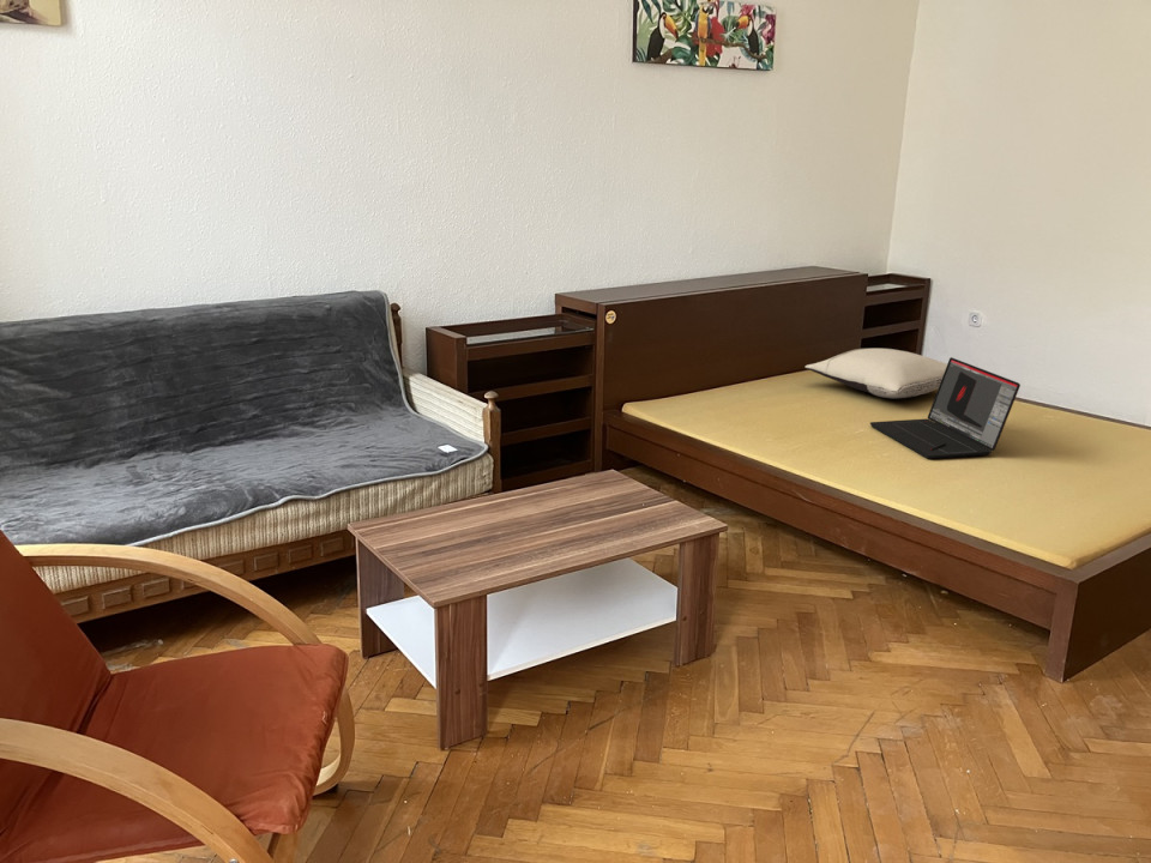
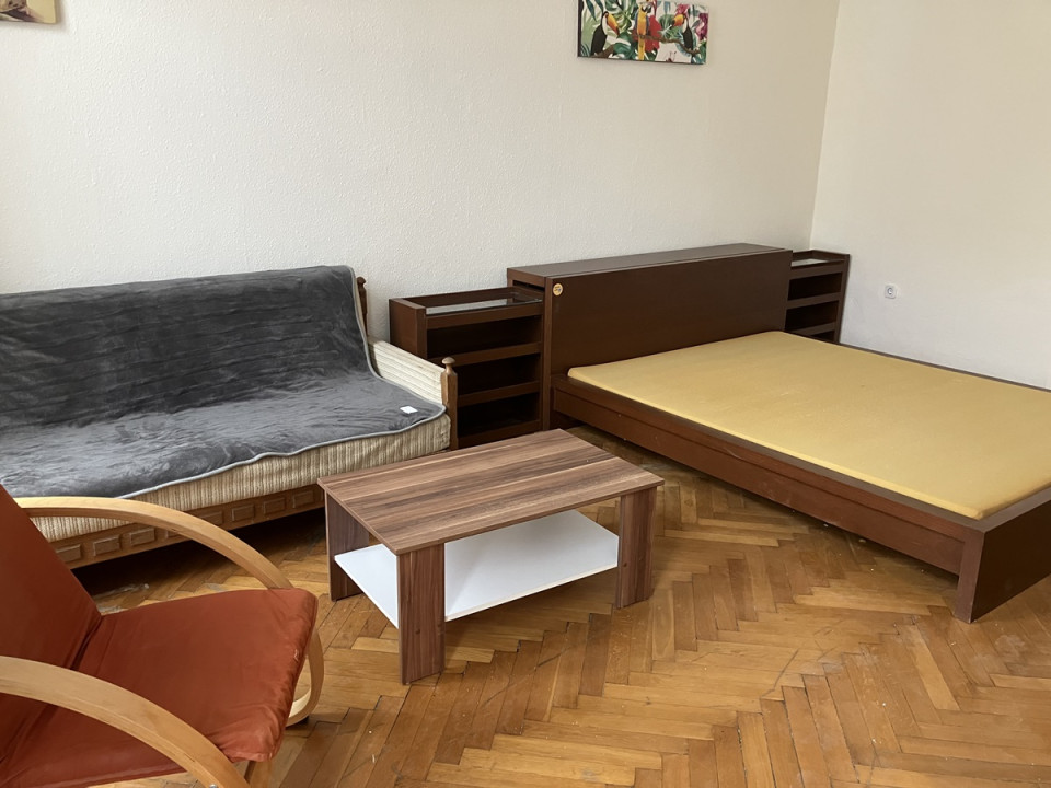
- laptop (940, 405)
- pillow (884, 372)
